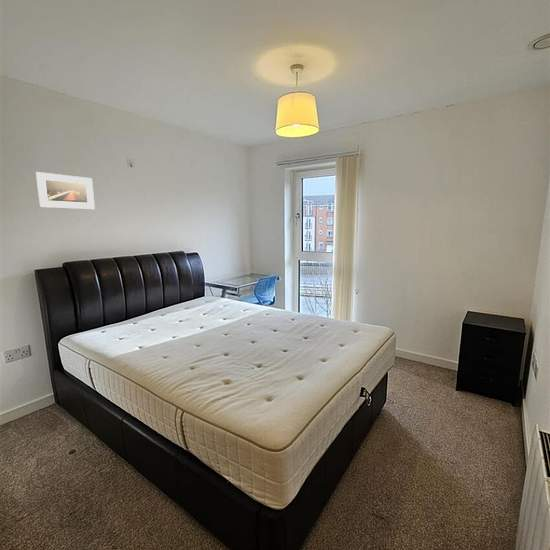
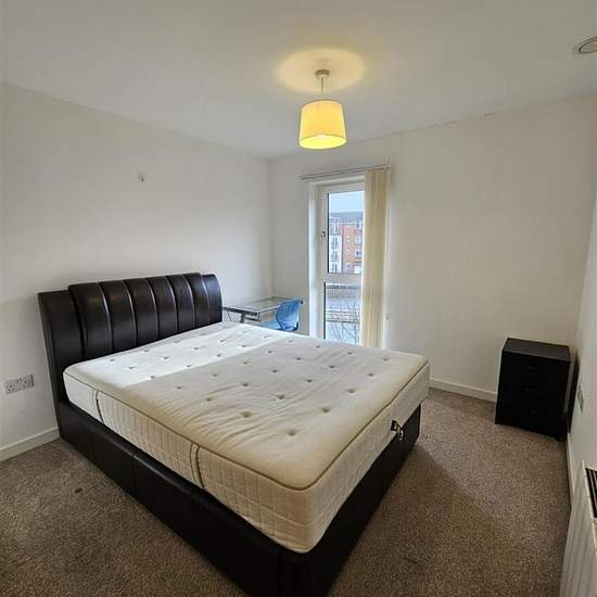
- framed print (67, 191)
